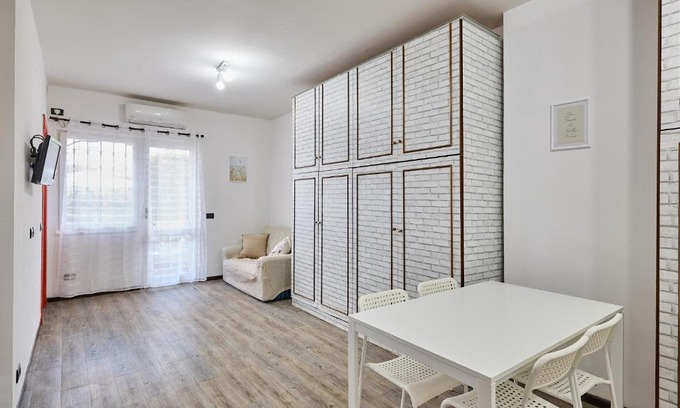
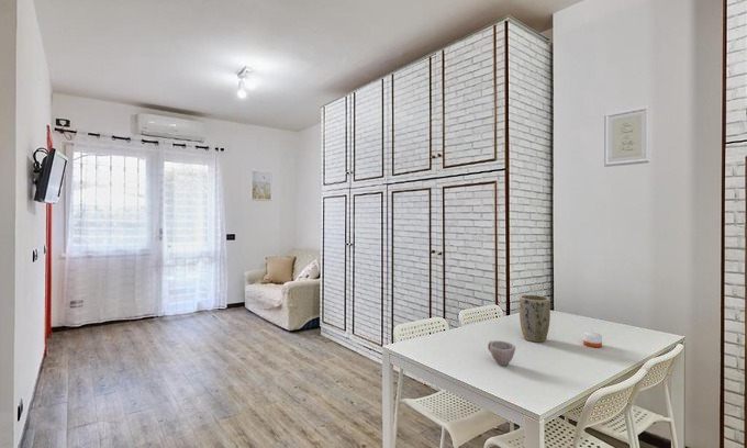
+ candle (592, 334)
+ cup (499, 352)
+ plant pot (534, 317)
